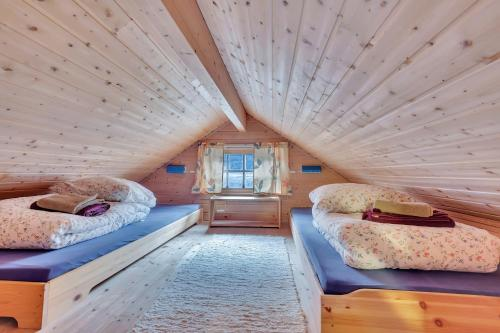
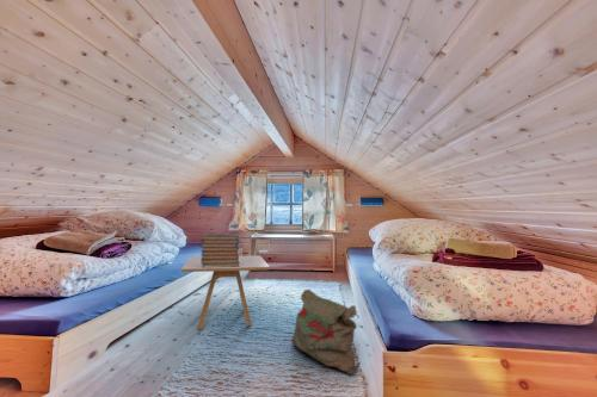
+ book stack (220, 249)
+ side table (224, 277)
+ bag (324, 325)
